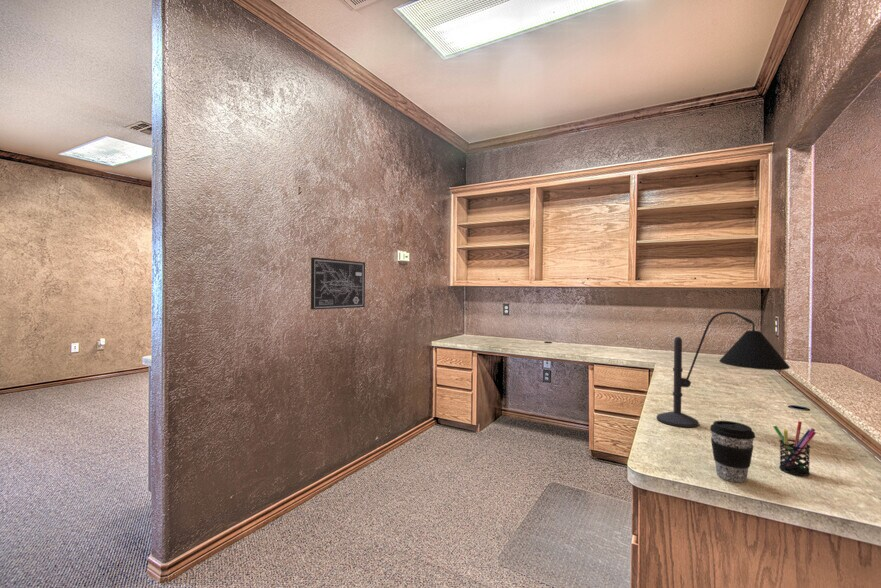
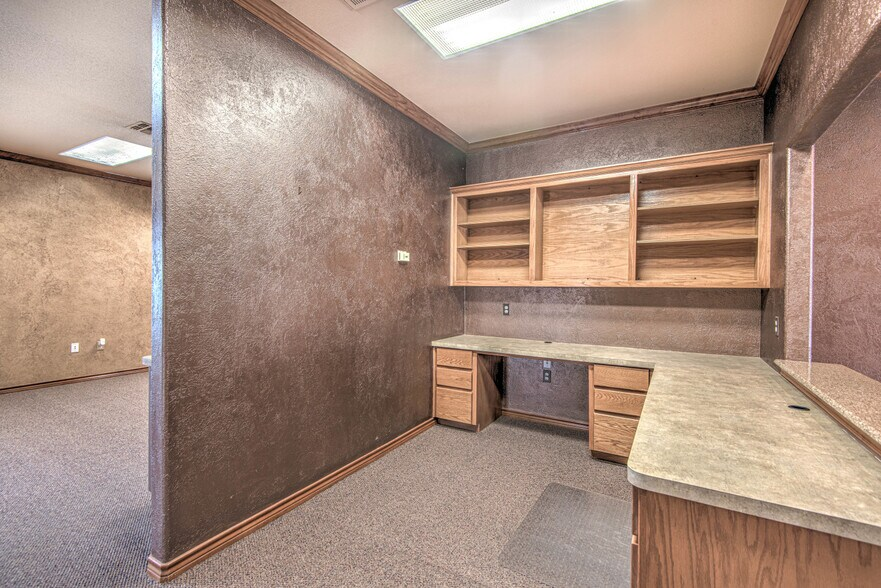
- wall art (339, 284)
- desk lamp (721, 362)
- pen holder (791, 445)
- coffee cup (731, 451)
